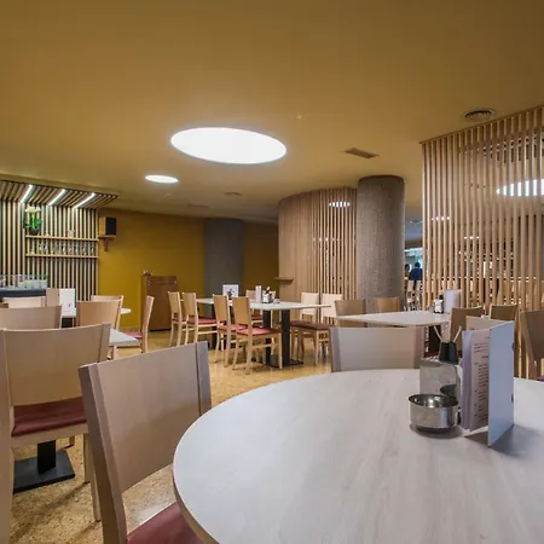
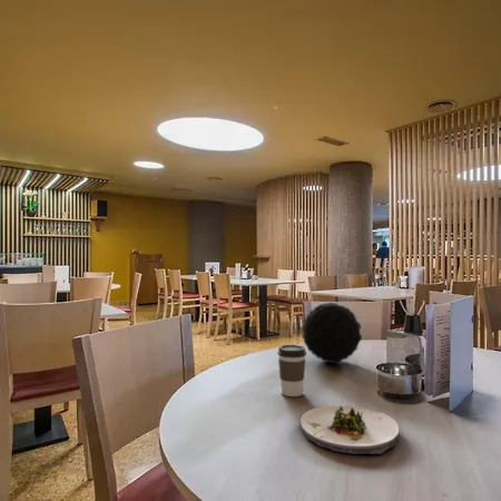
+ coffee cup (292, 370)
+ decorative orb (331, 332)
+ salad plate (347, 420)
